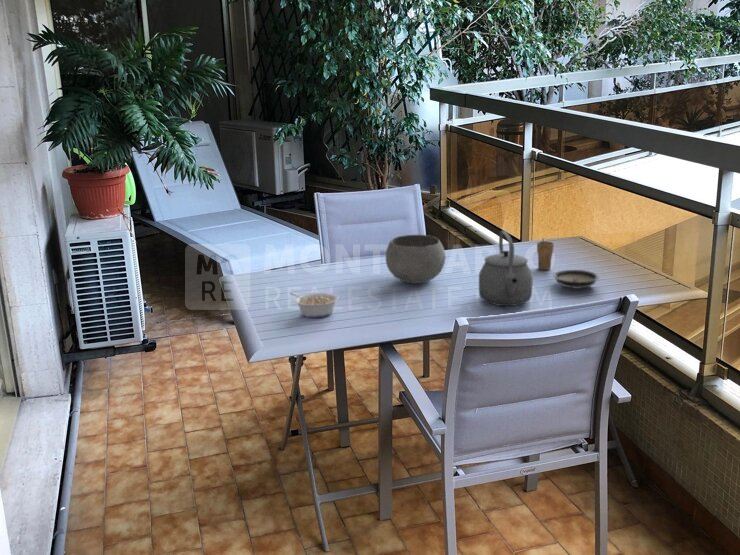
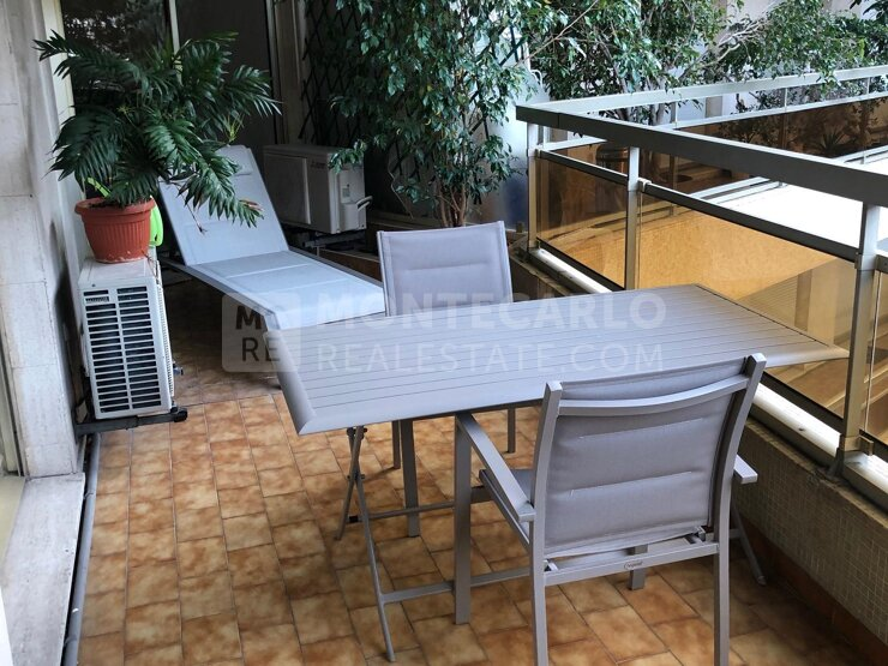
- tea kettle (507, 270)
- cup (545, 252)
- bowl (415, 260)
- saucer (575, 280)
- legume (315, 304)
